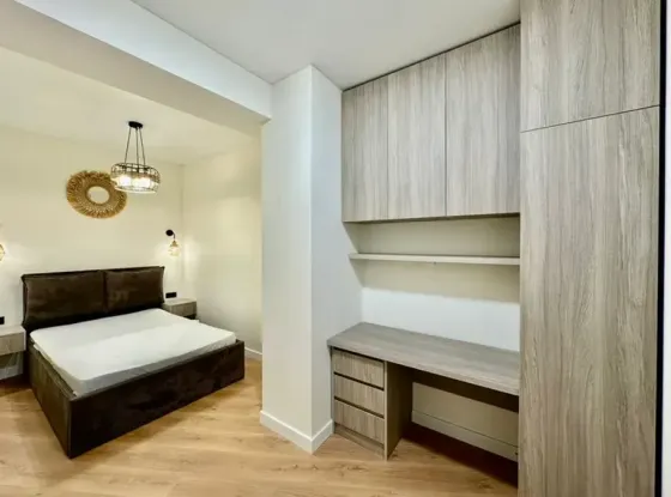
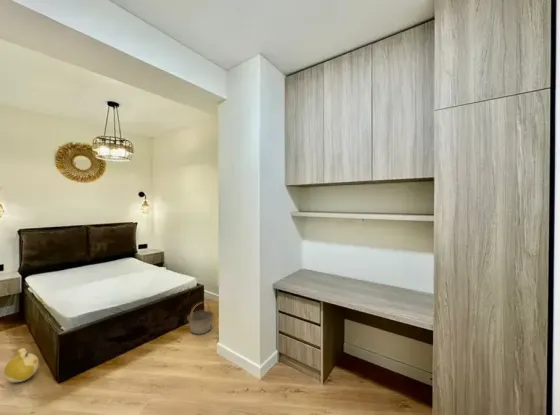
+ basket (200, 316)
+ plush toy (21, 365)
